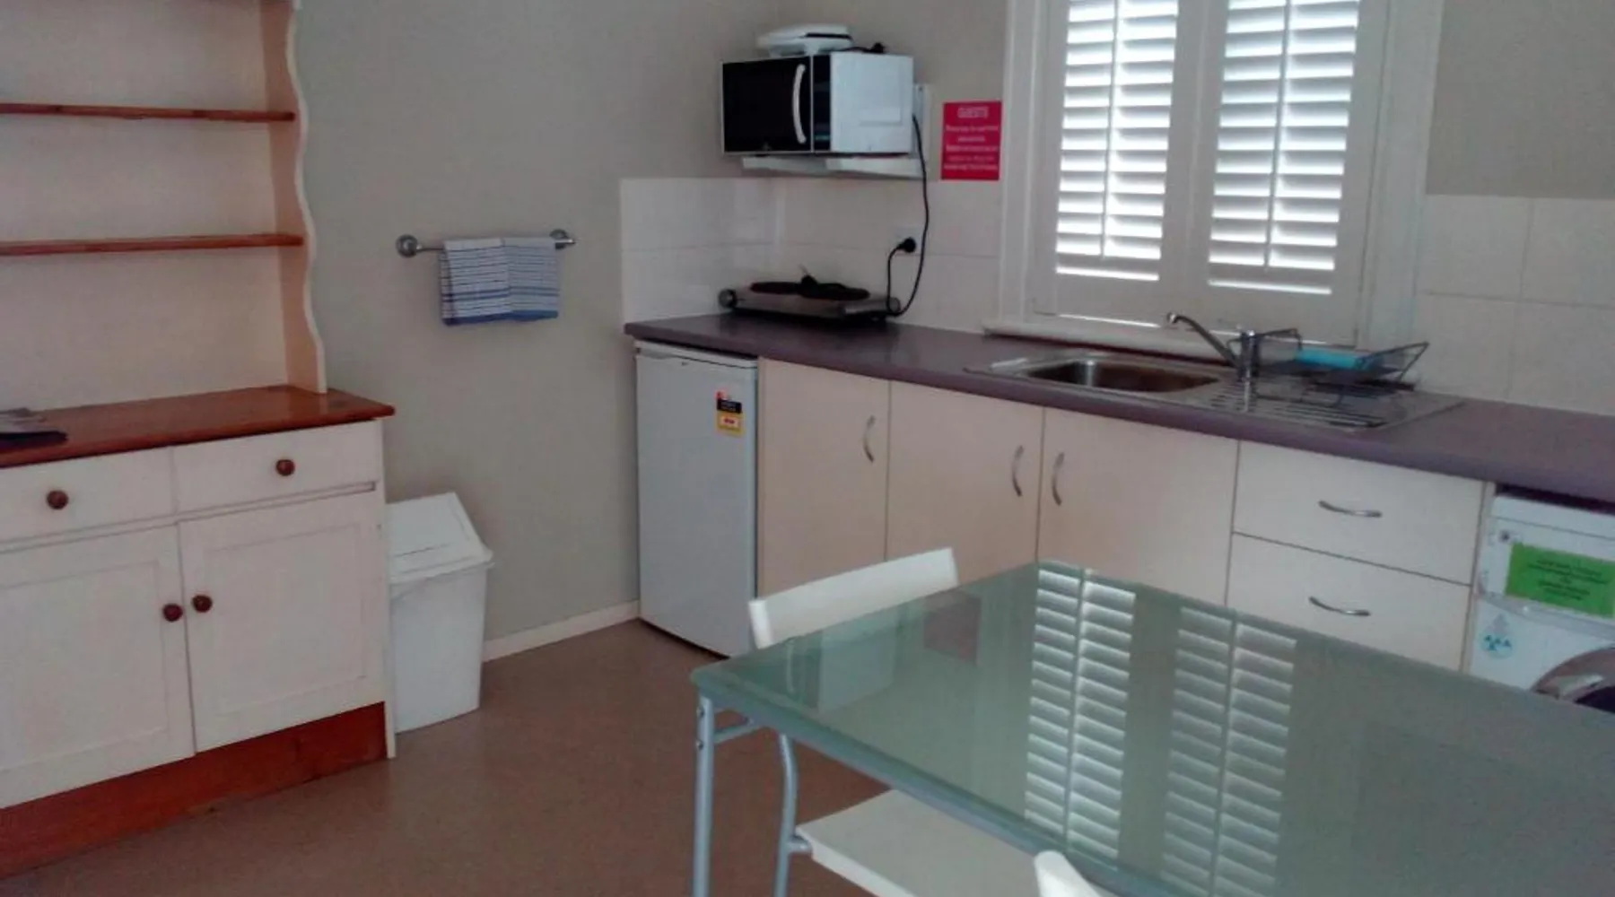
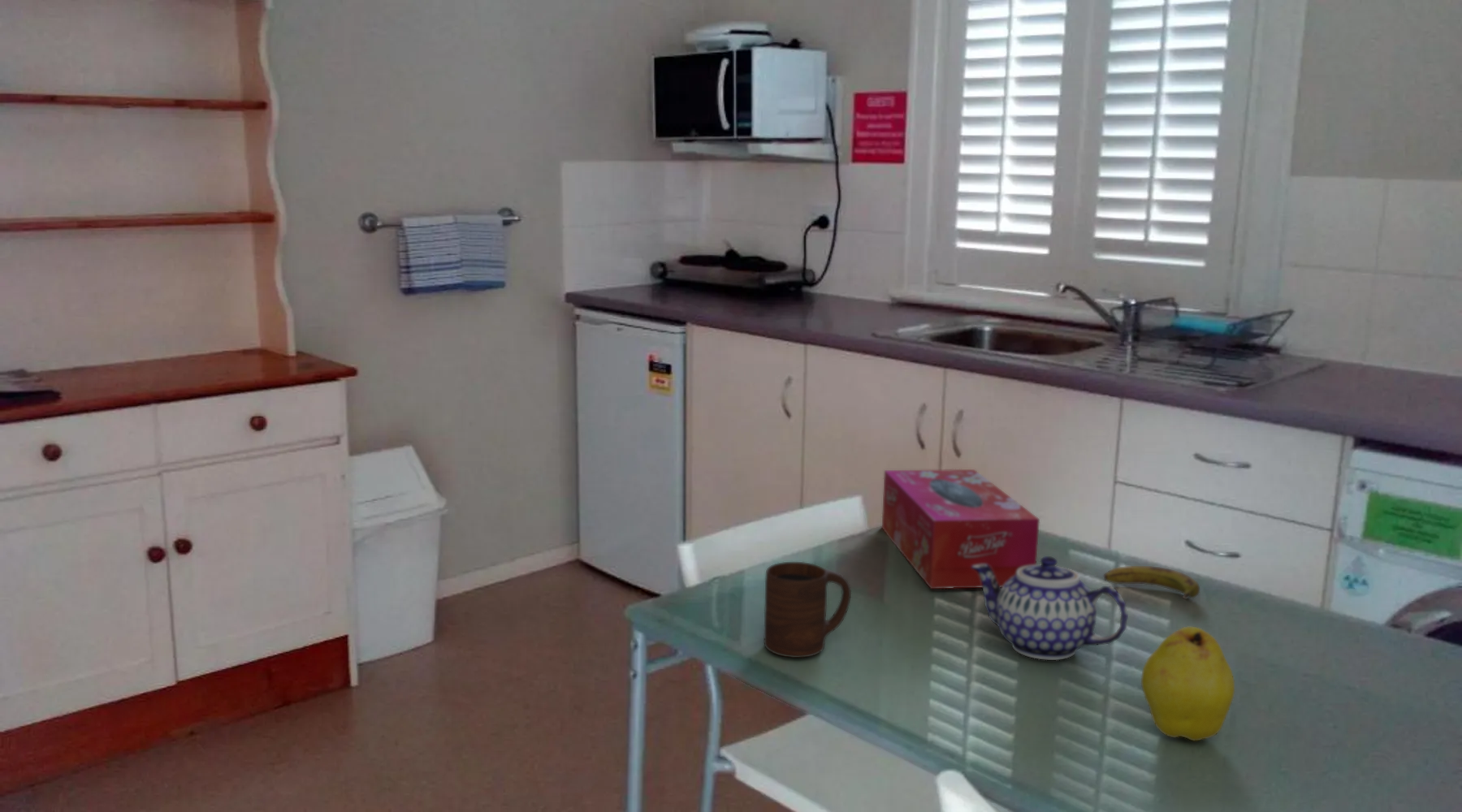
+ teapot (1045, 603)
+ fruit (1188, 680)
+ banana (1151, 581)
+ cup (803, 607)
+ tissue box (954, 524)
